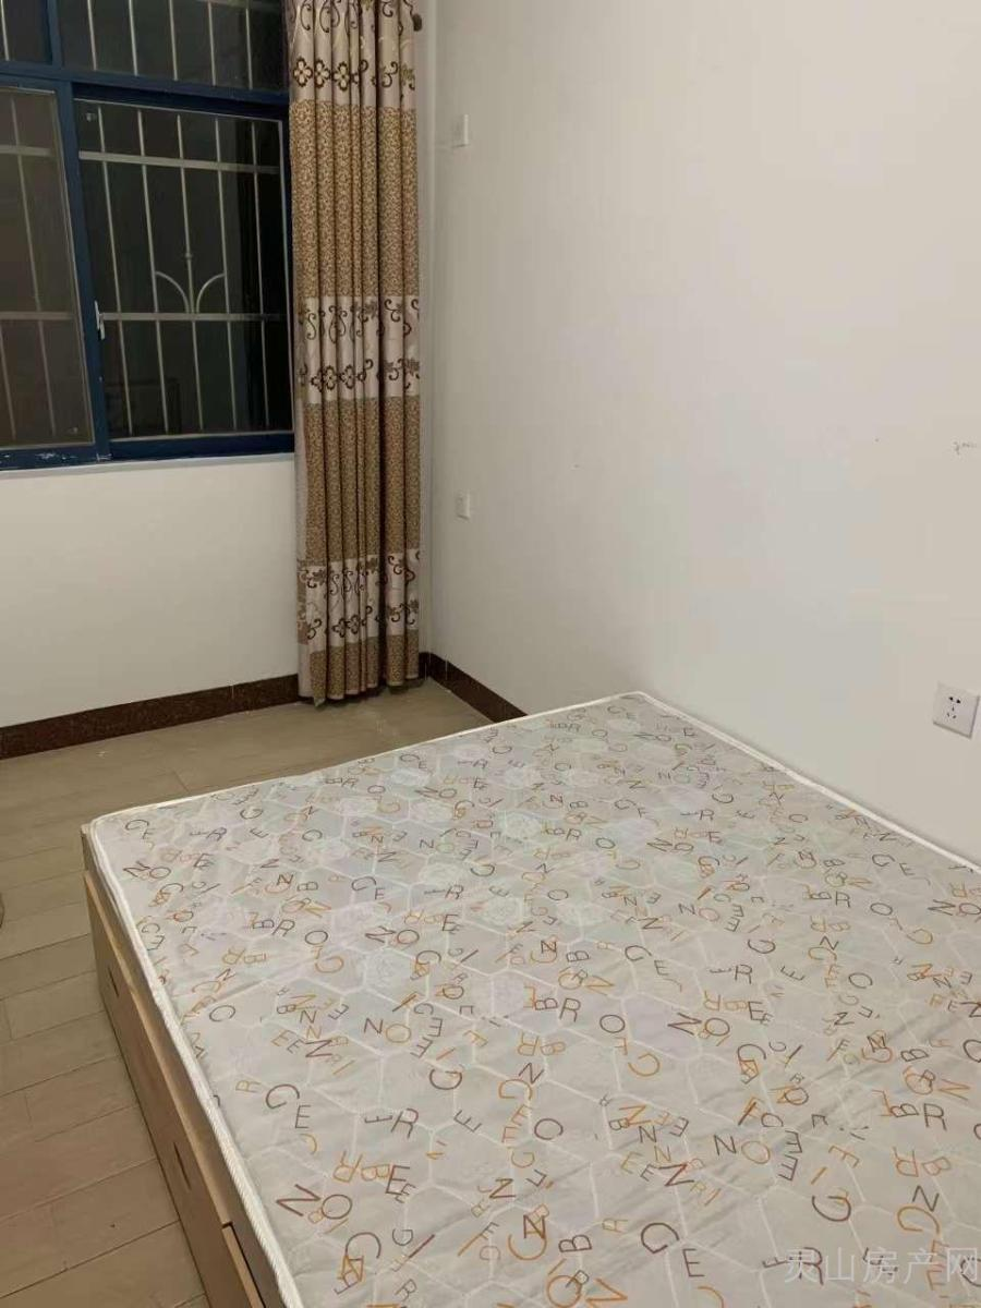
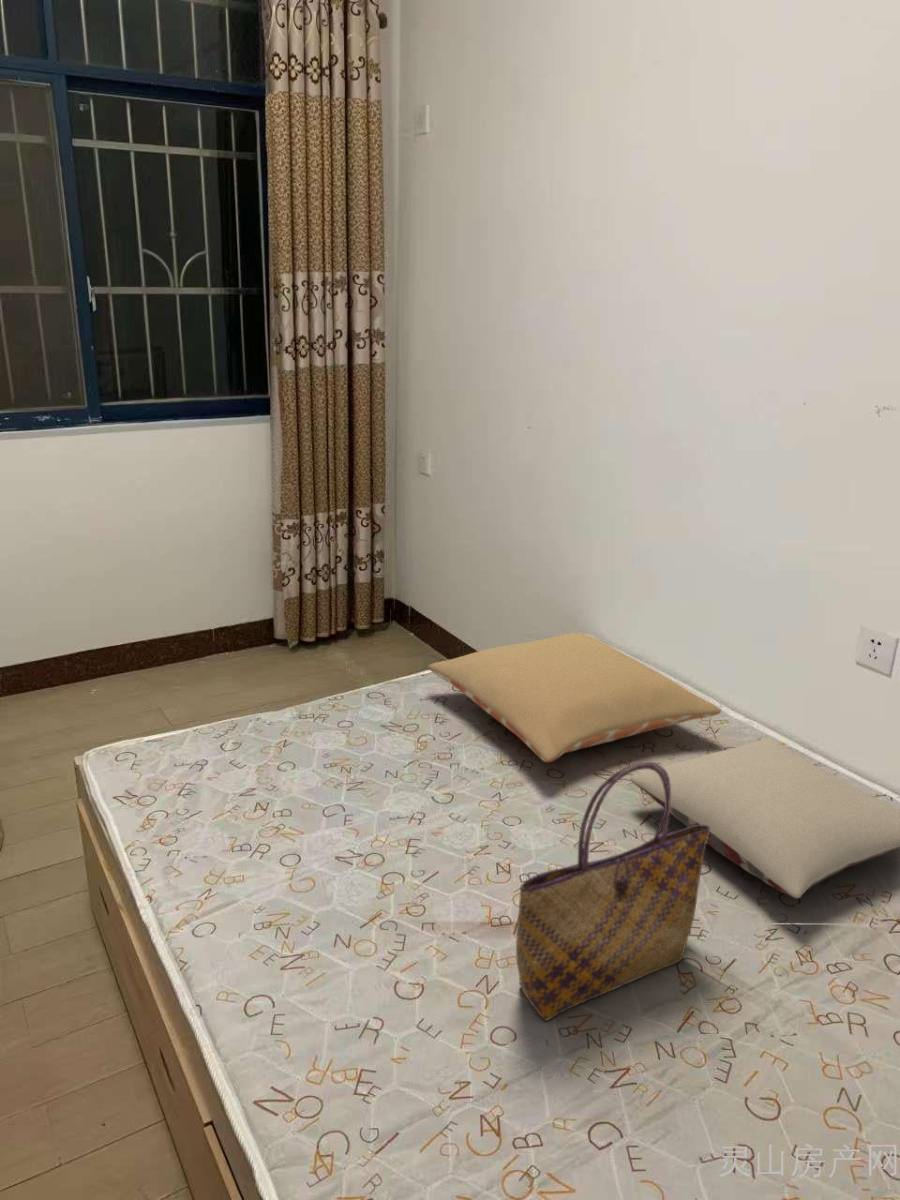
+ tote bag (614, 872)
+ pillow (567, 688)
+ pillow (781, 805)
